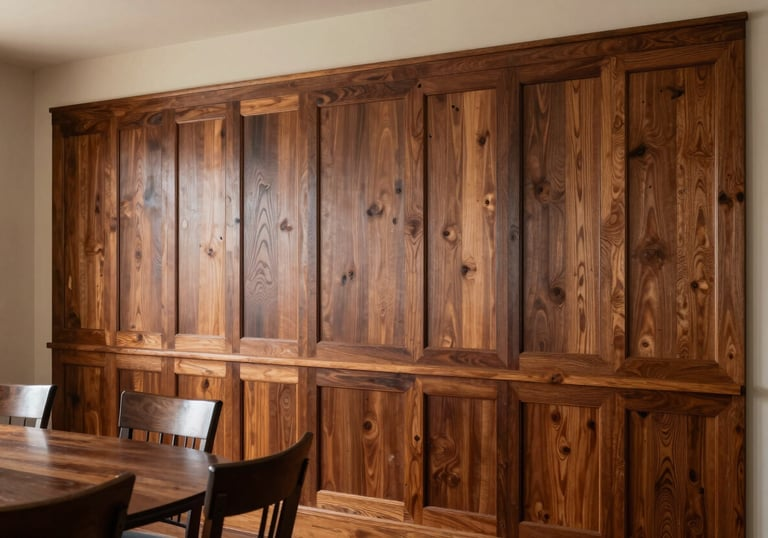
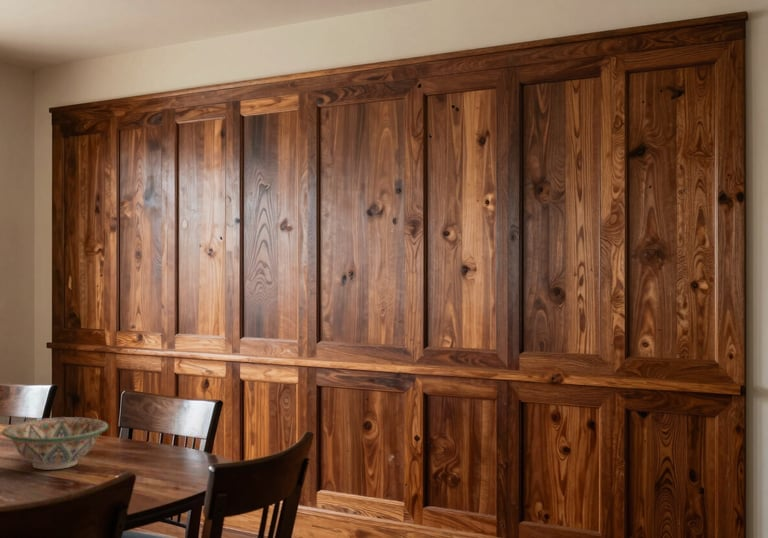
+ decorative bowl (56, 445)
